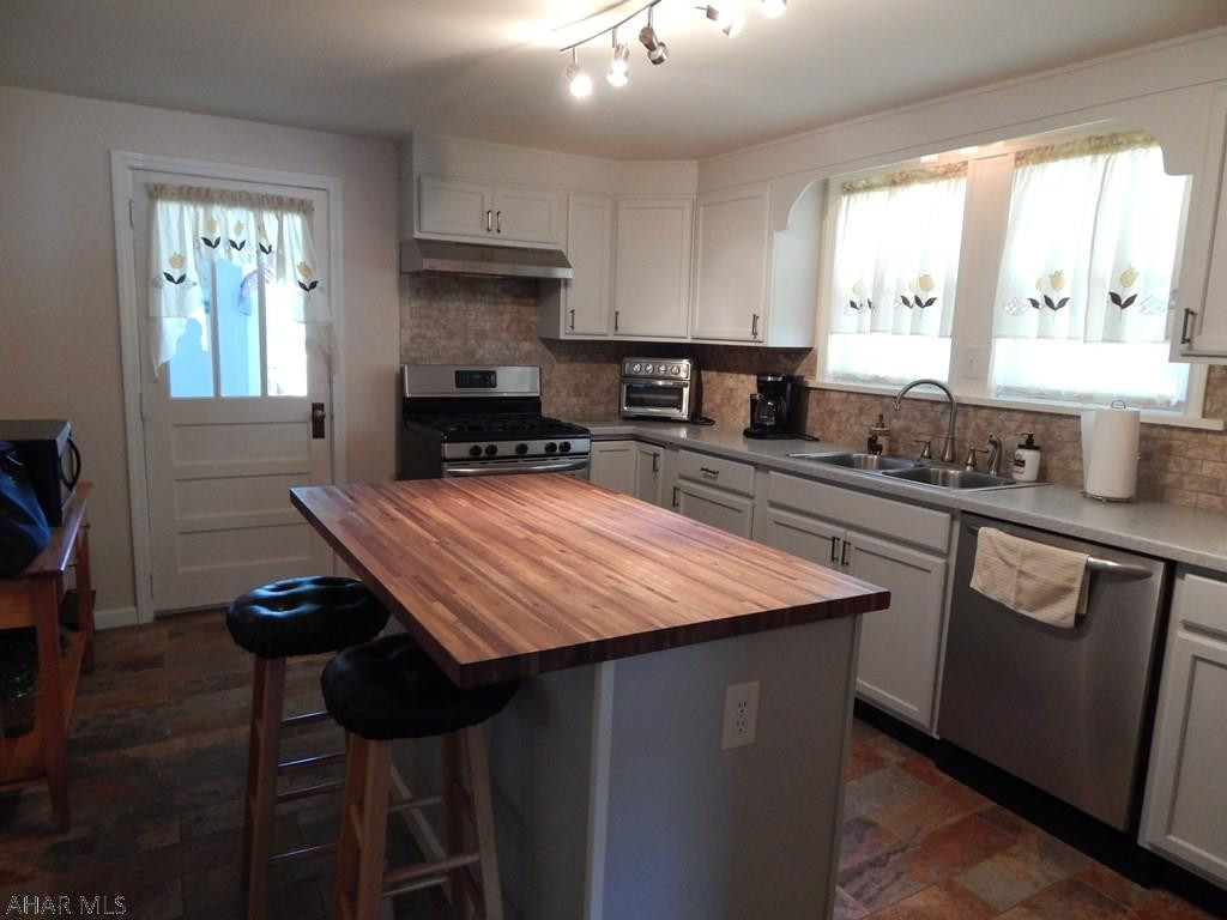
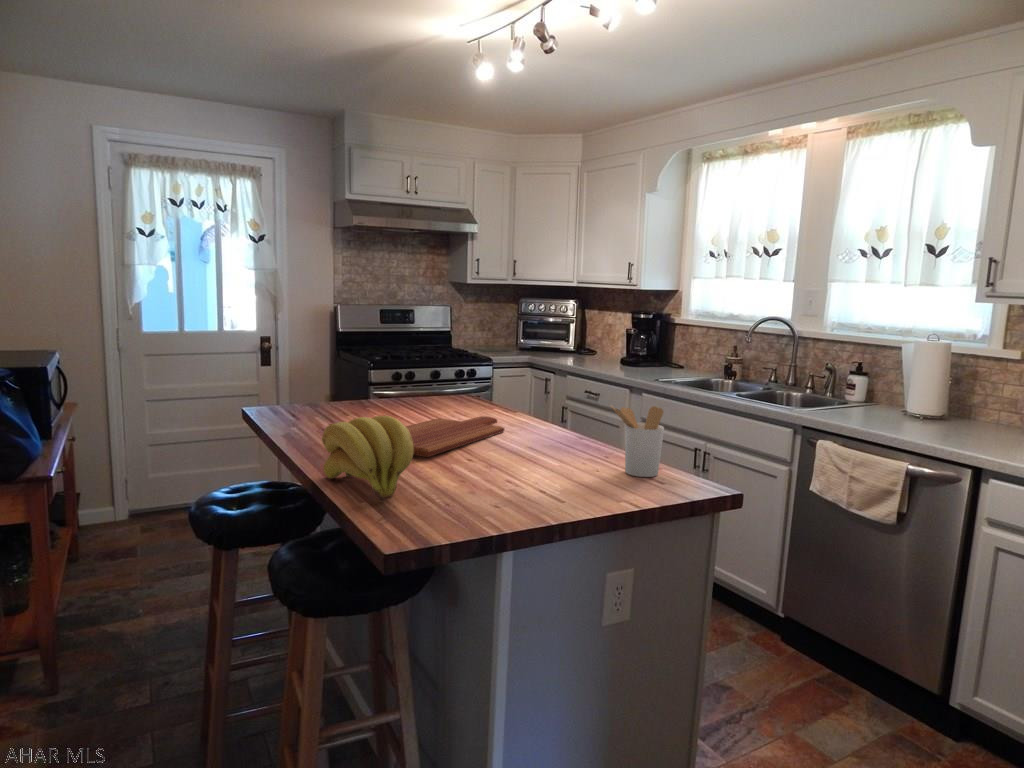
+ utensil holder (634, 438)
+ cutting board (436, 434)
+ banana bunch (365, 451)
